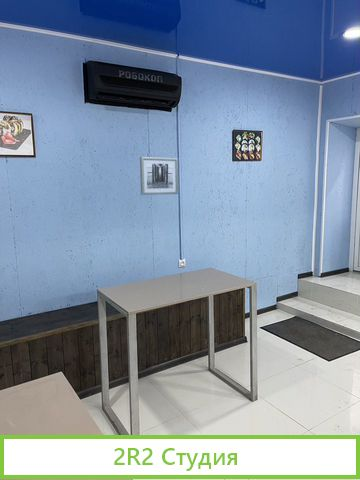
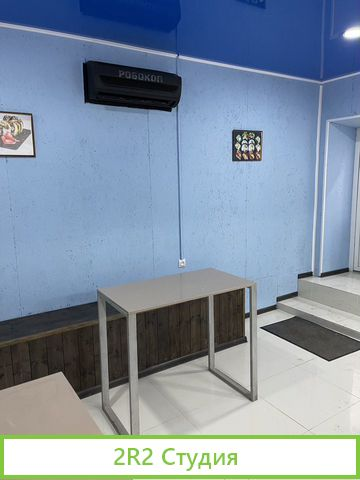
- wall art (159, 176)
